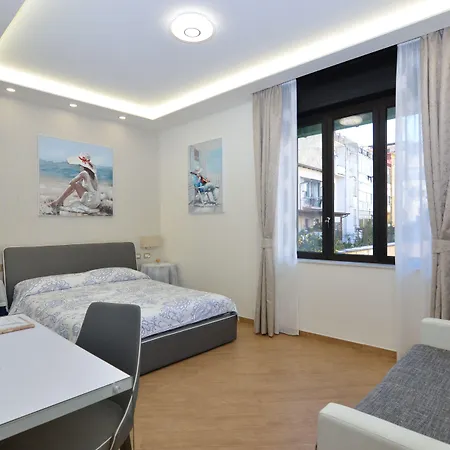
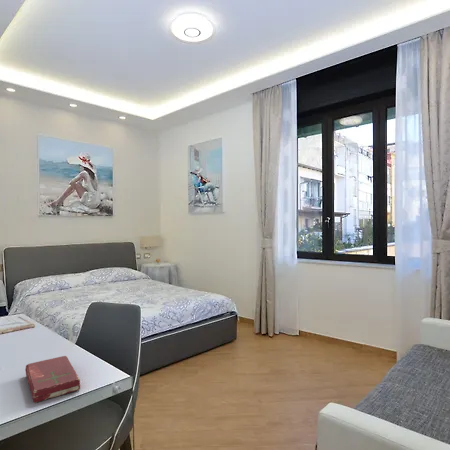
+ book (51, 376)
